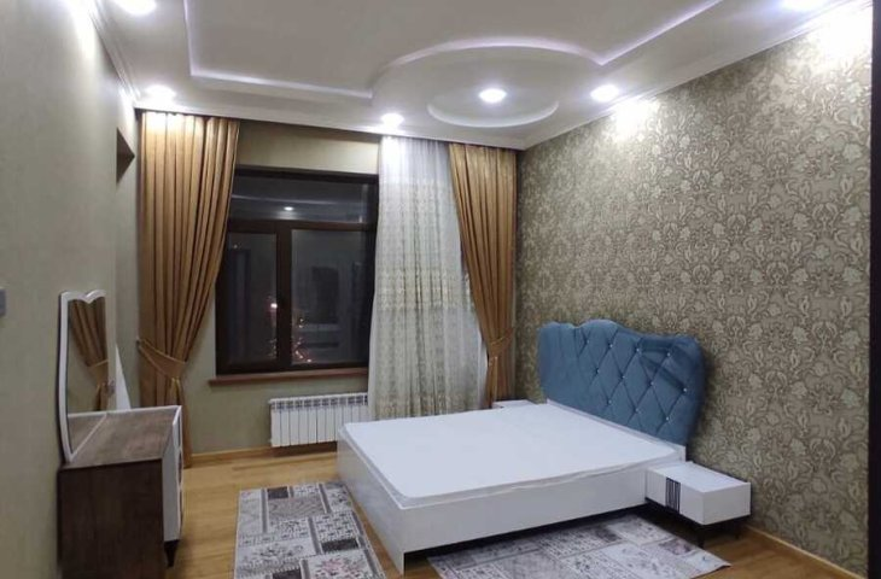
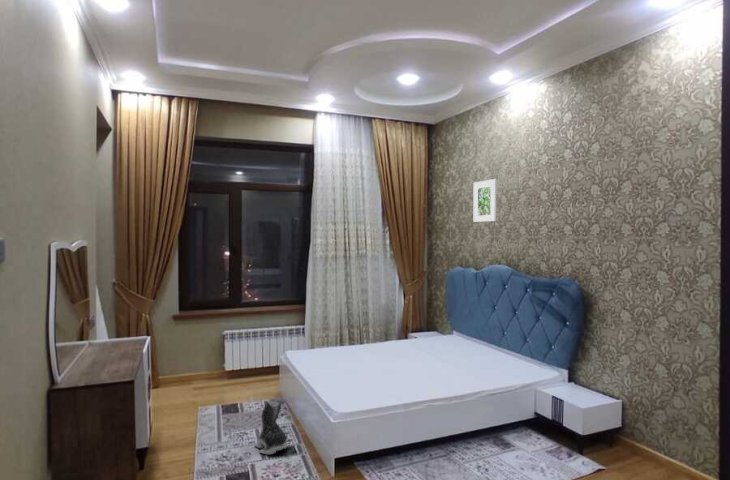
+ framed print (484, 201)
+ plush toy (273, 425)
